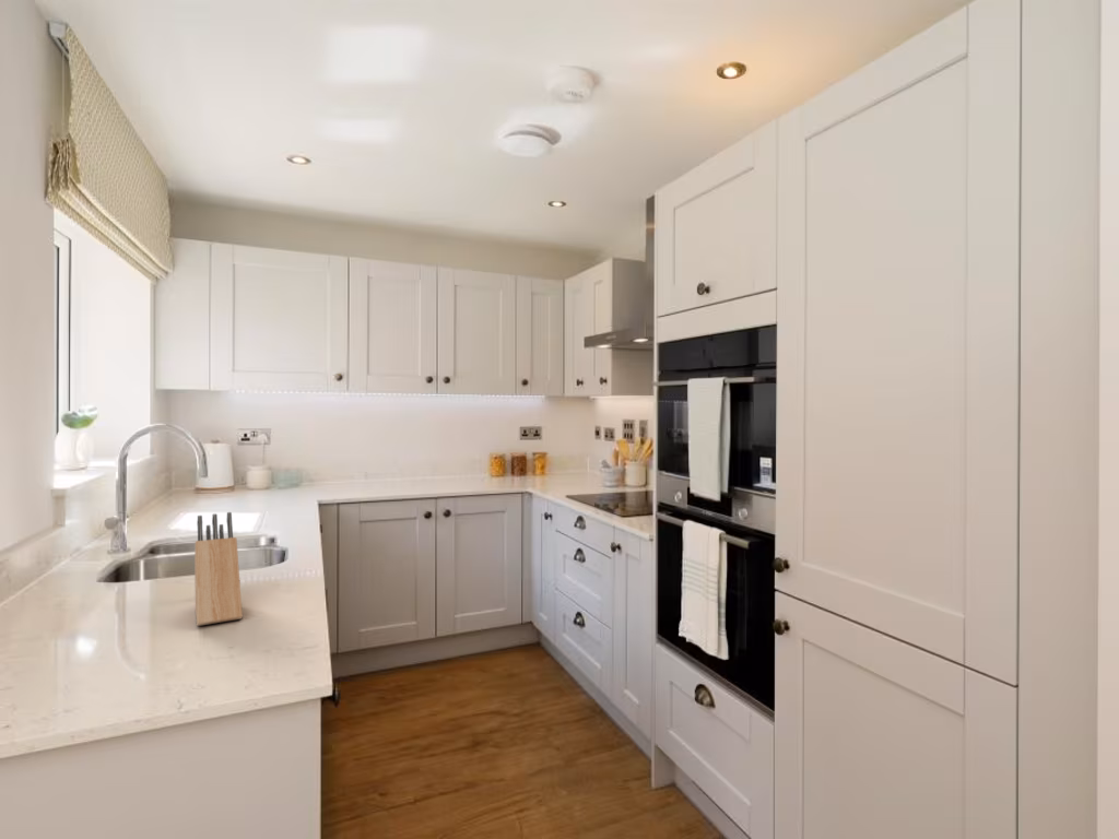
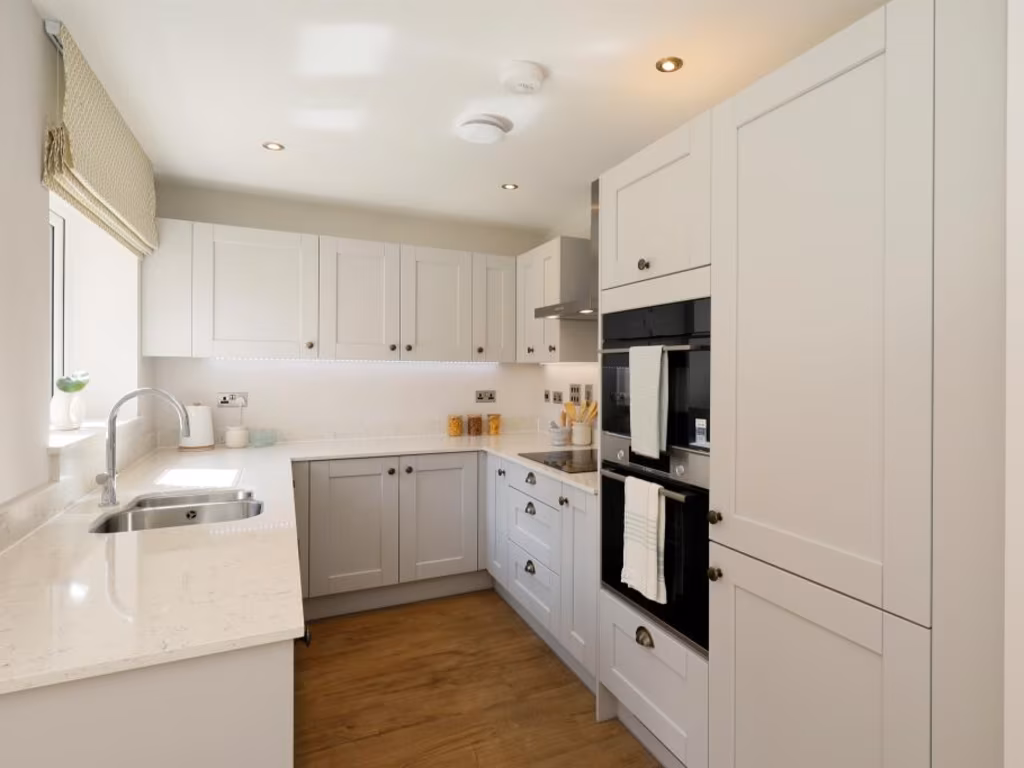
- knife block (216, 563)
